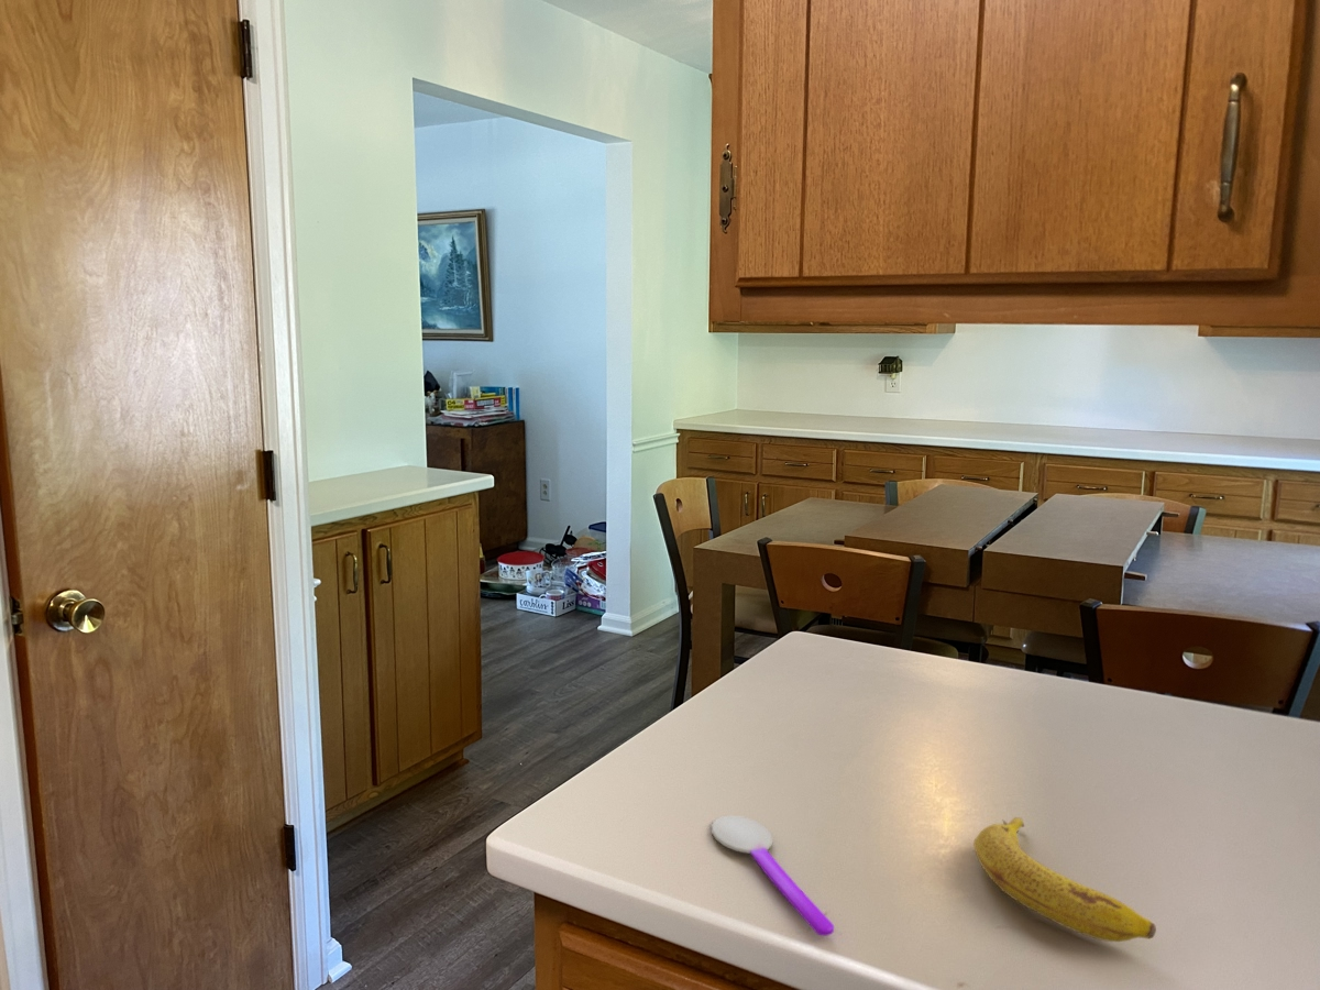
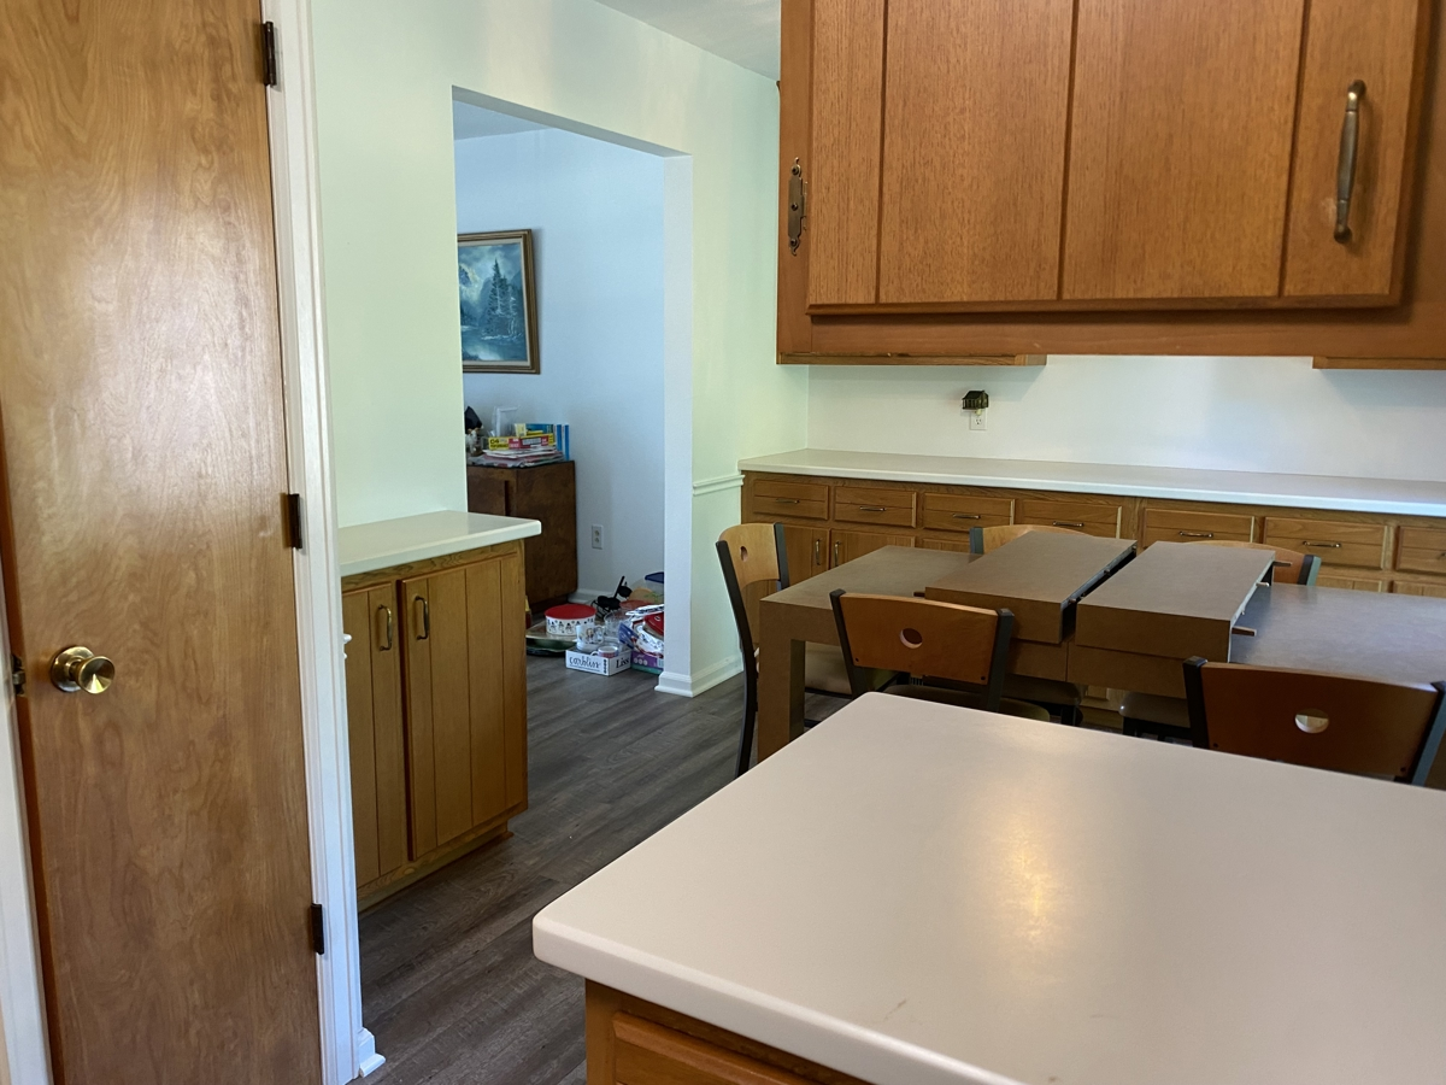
- fruit (1044, 867)
- spoon (770, 865)
